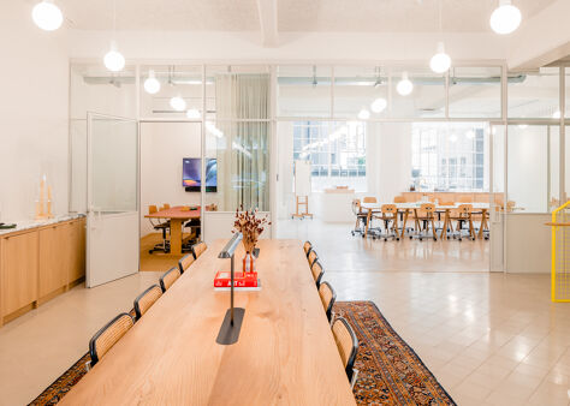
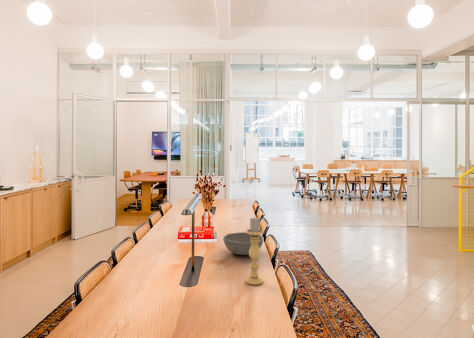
+ bowl (243, 244)
+ candle holder (254, 249)
